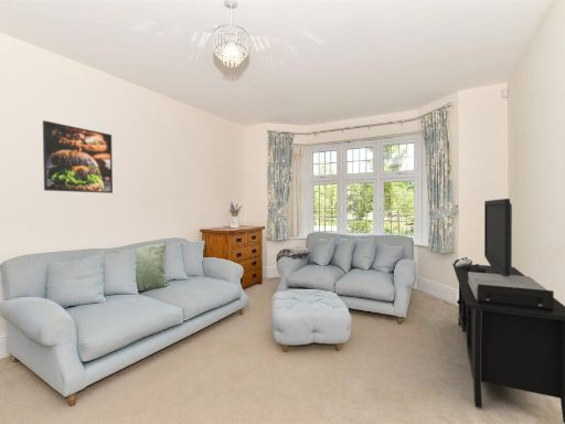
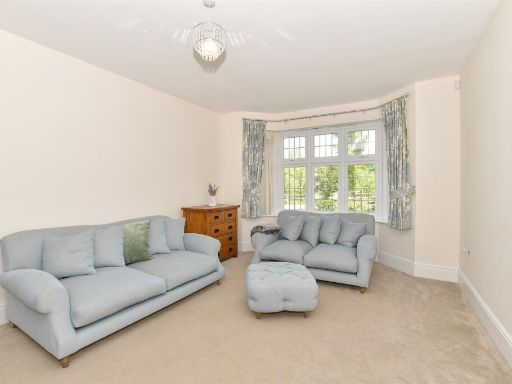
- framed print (81, 160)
- media console (494, 279)
